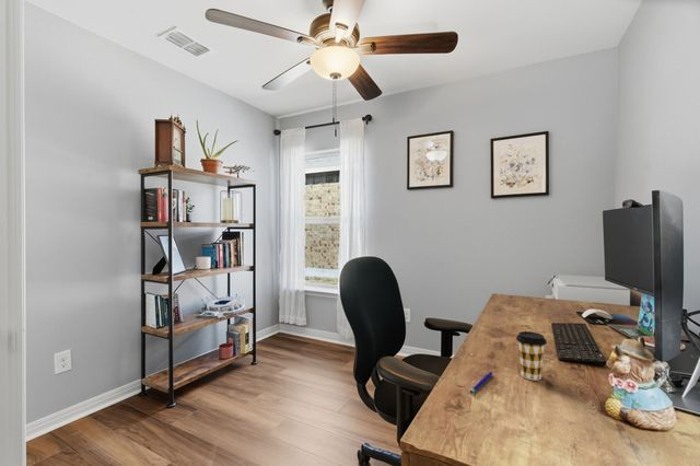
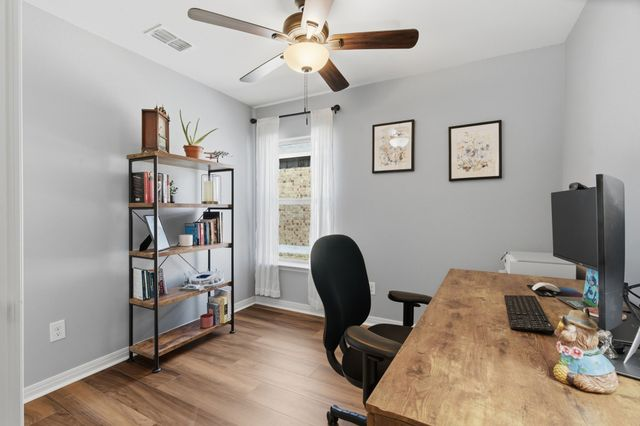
- coffee cup (530, 356)
- pen (481, 382)
